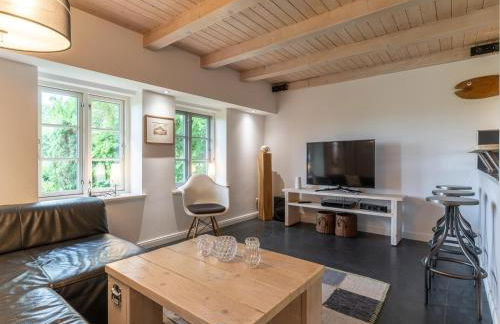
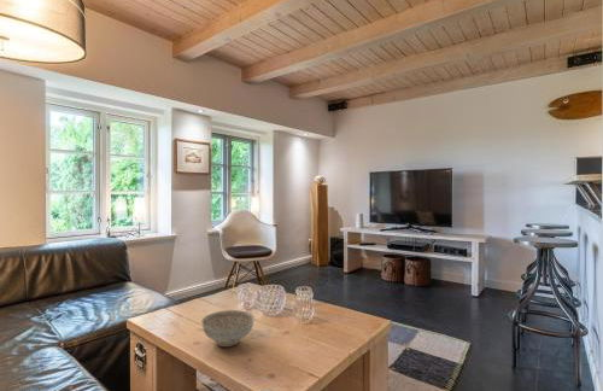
+ decorative bowl (228, 329)
